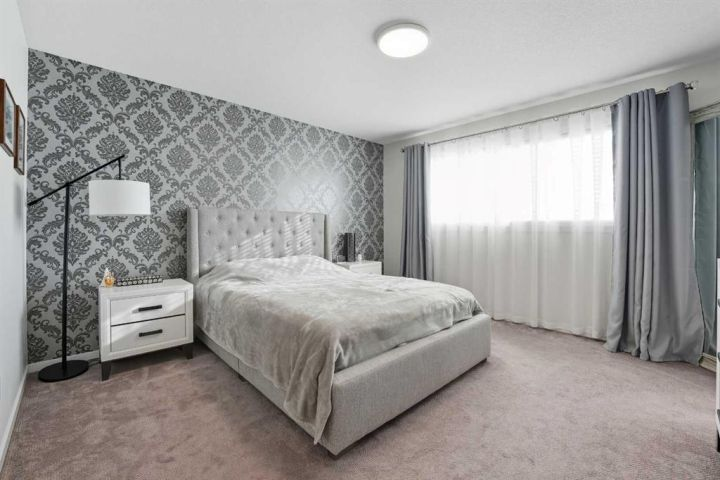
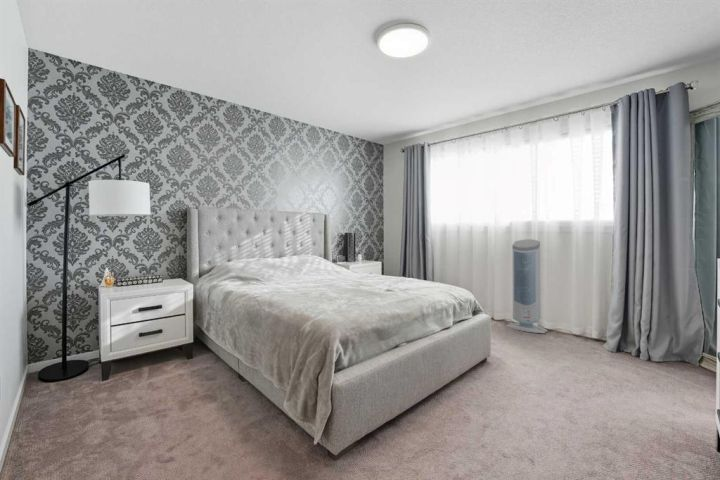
+ air purifier (526, 284)
